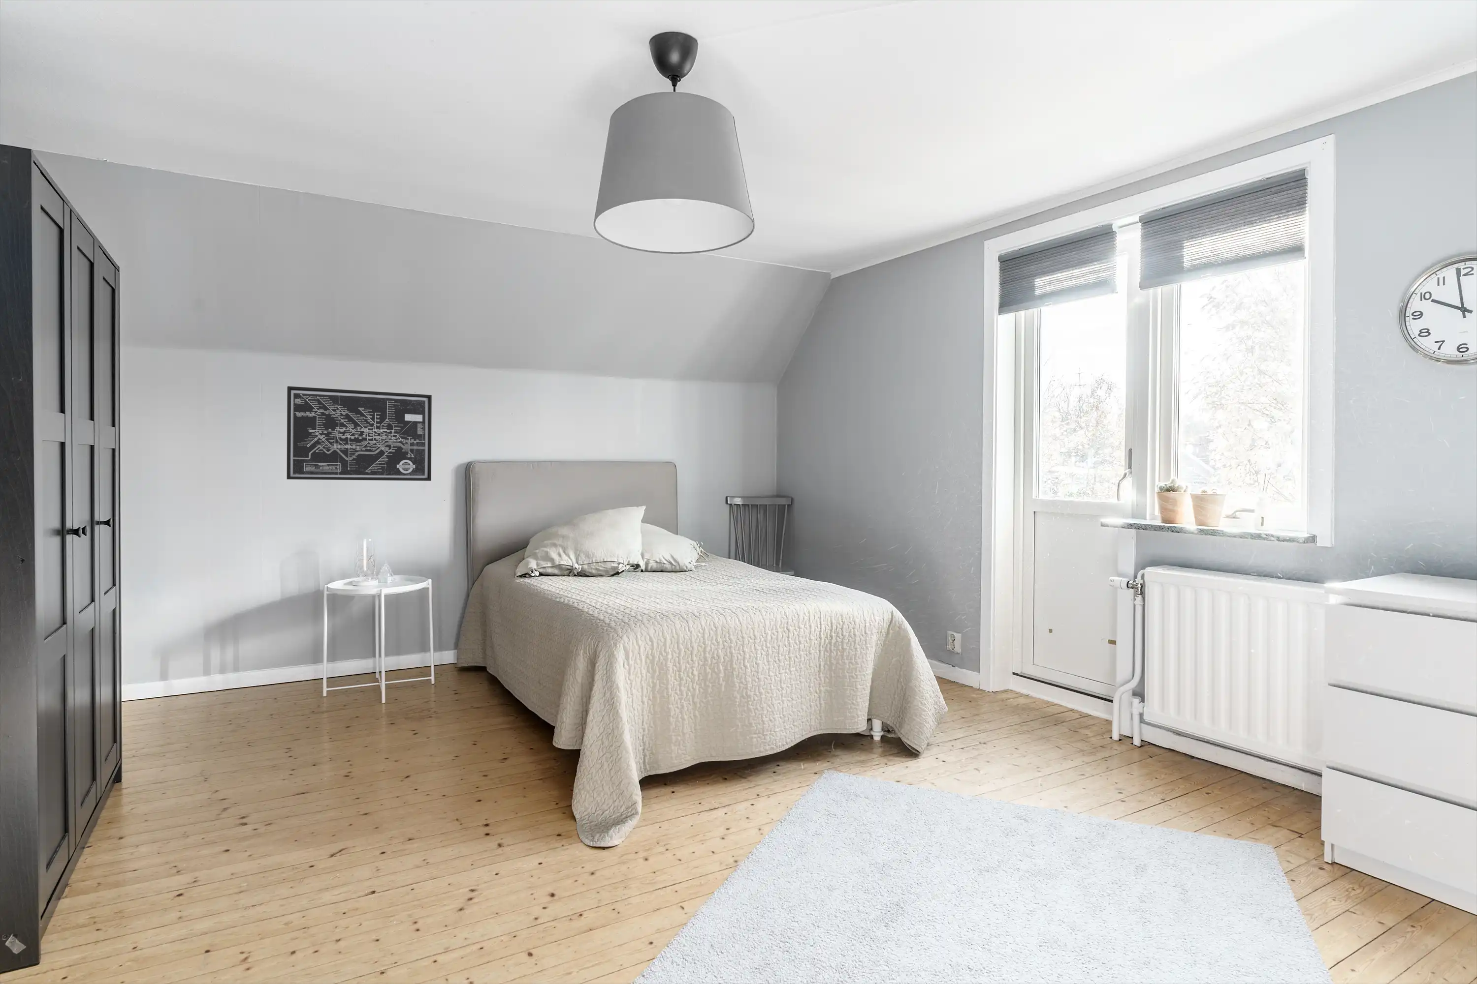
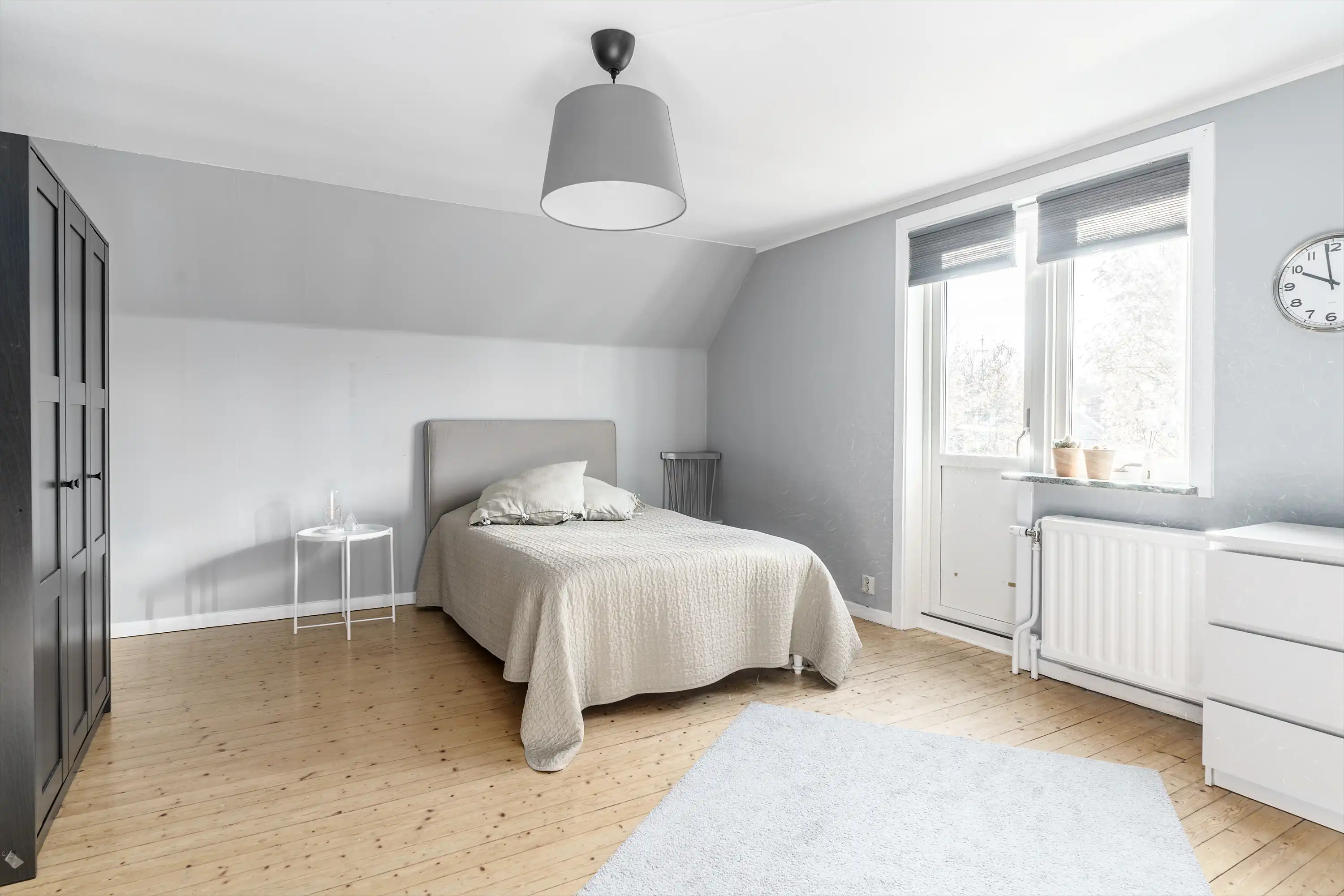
- wall art (362, 435)
